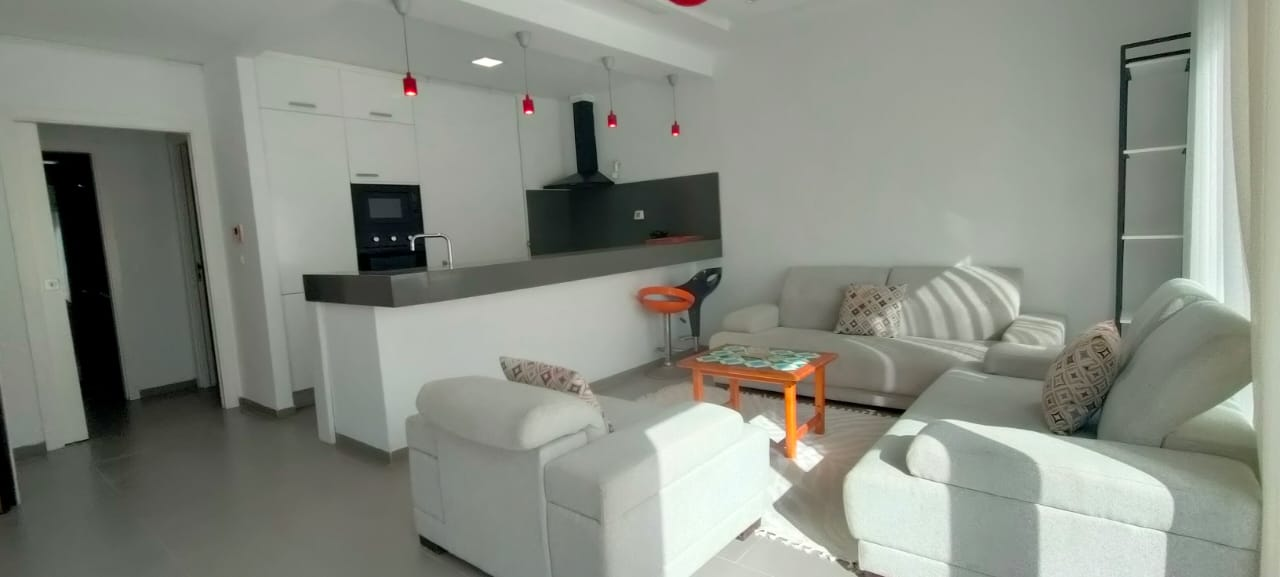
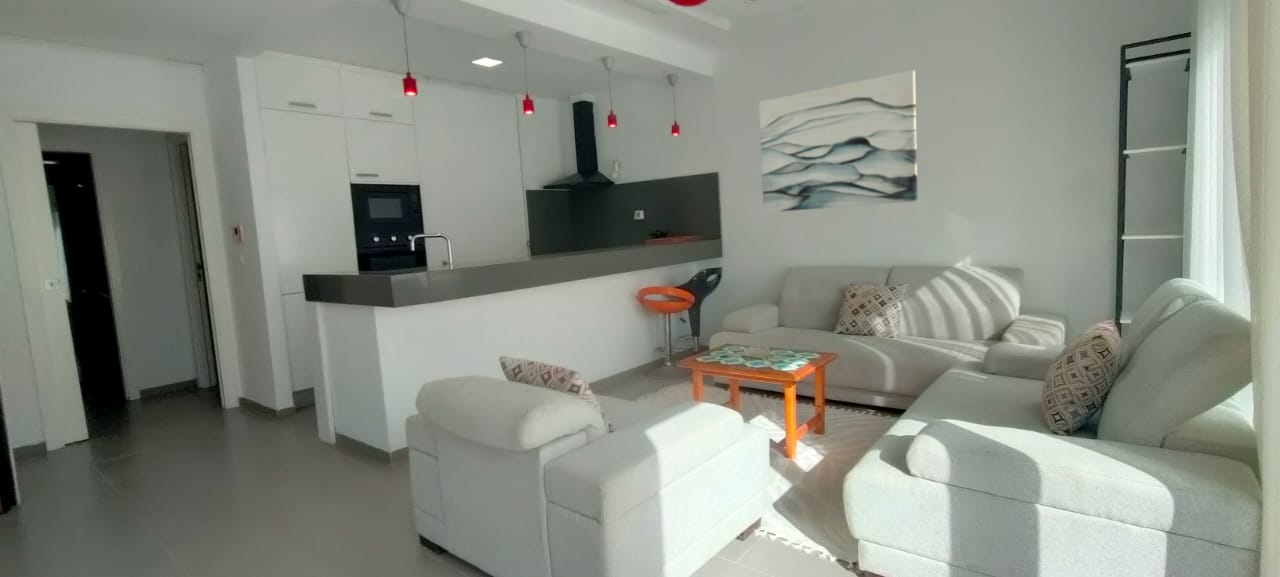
+ wall art (832, 148)
